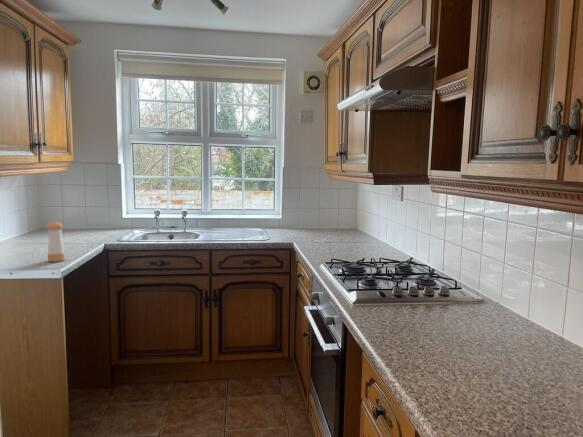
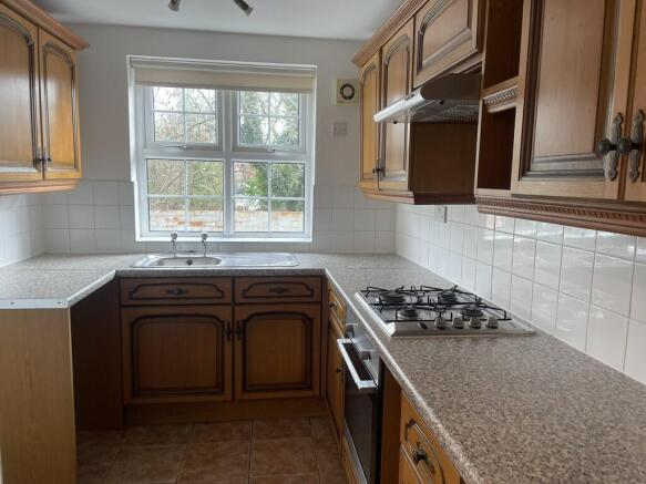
- pepper shaker (55, 240)
